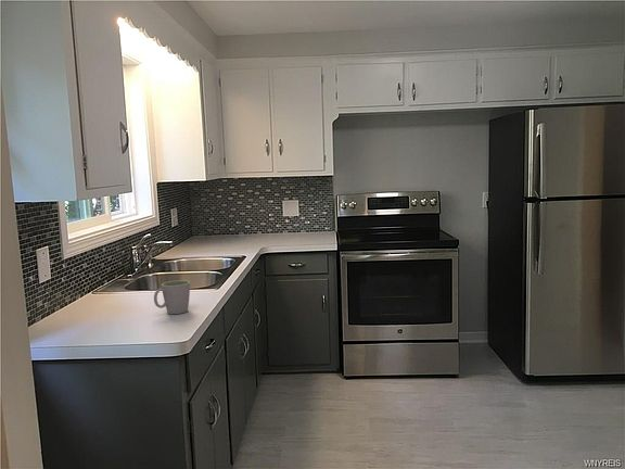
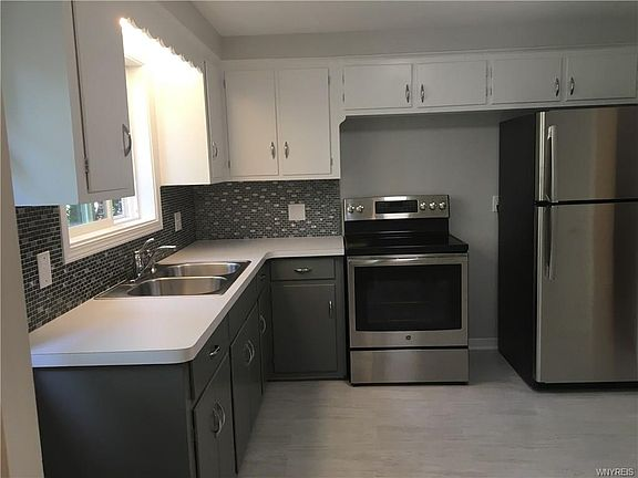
- mug (171, 297)
